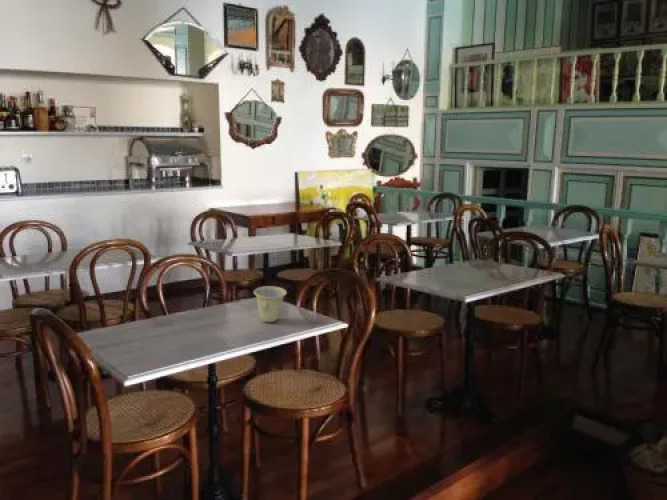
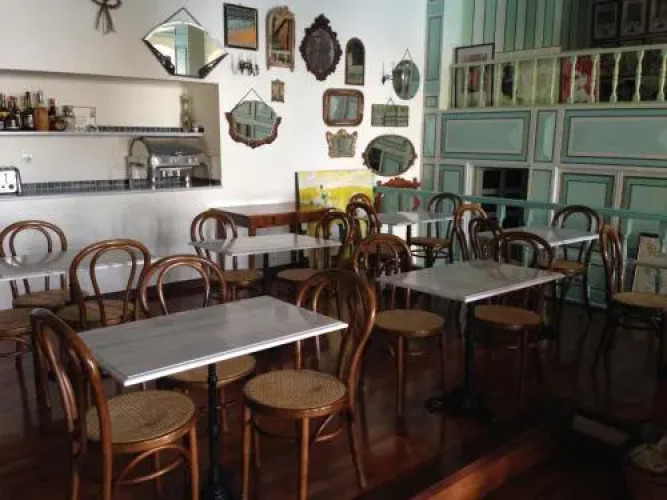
- cup (270, 305)
